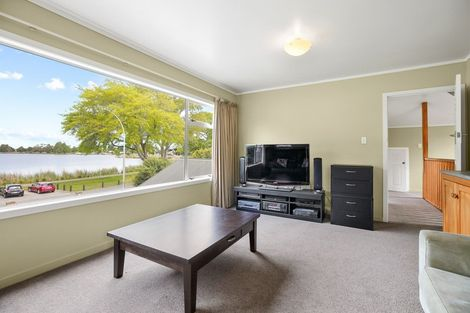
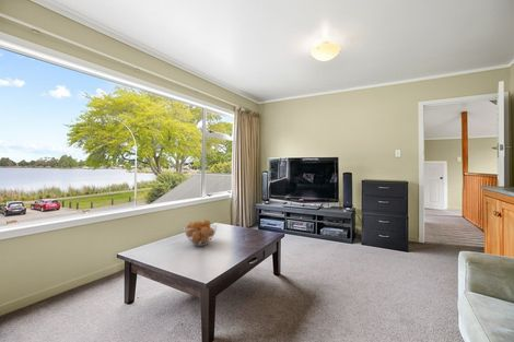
+ fruit basket (200, 232)
